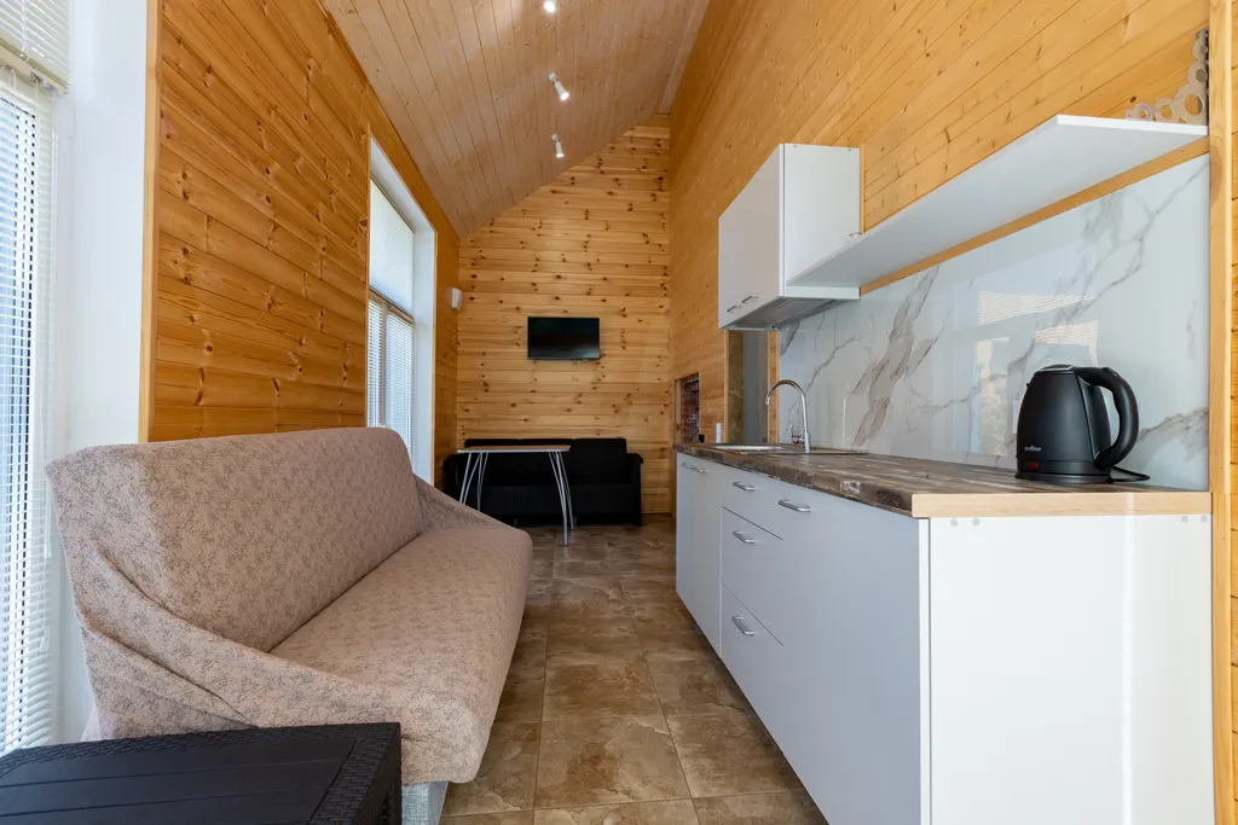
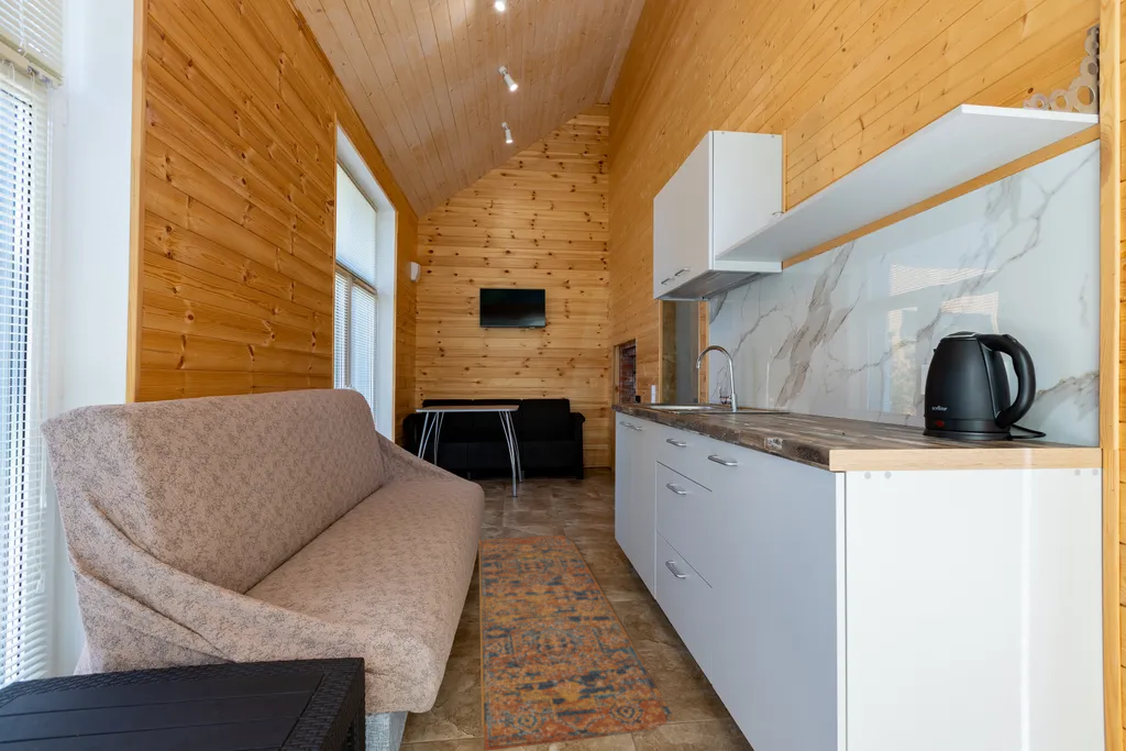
+ rug (543, 599)
